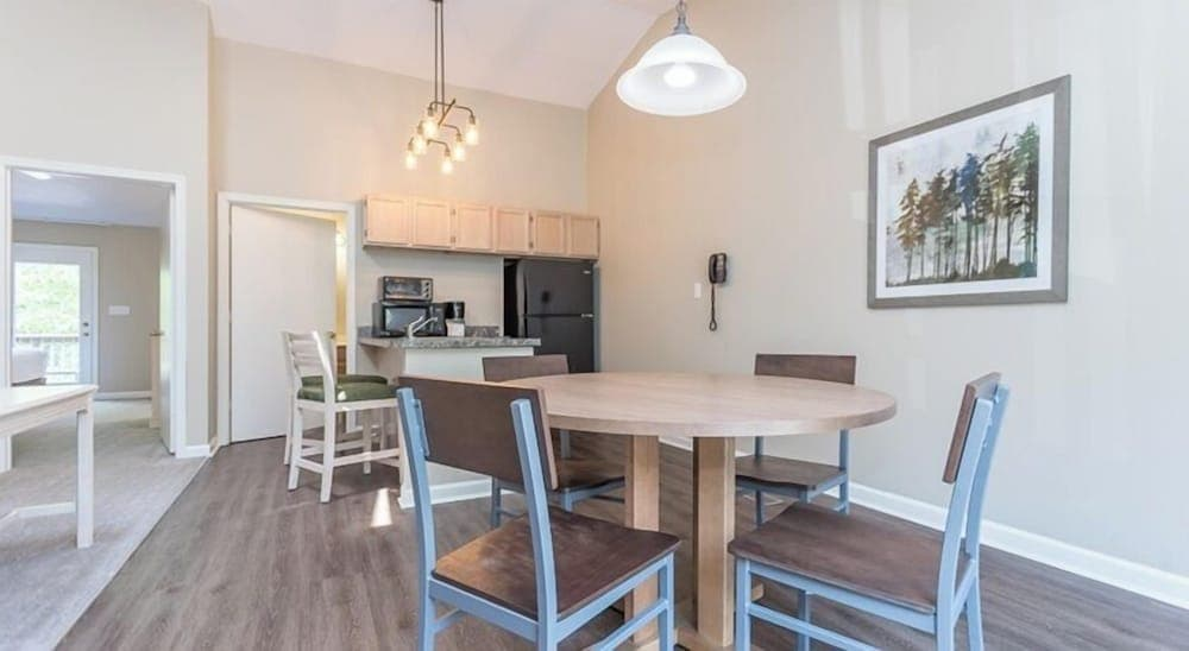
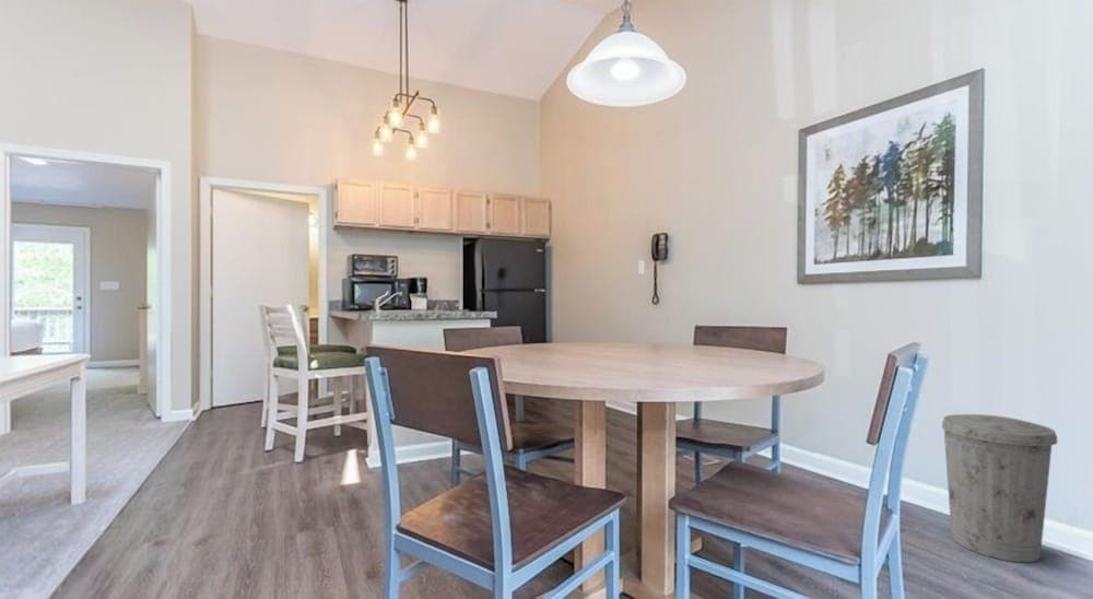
+ trash can (996, 482)
